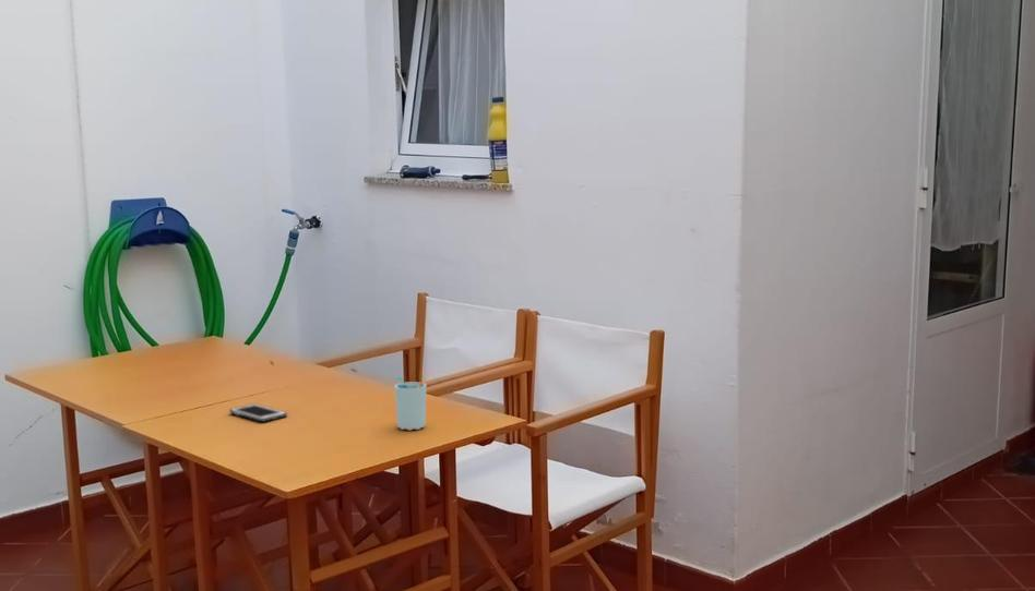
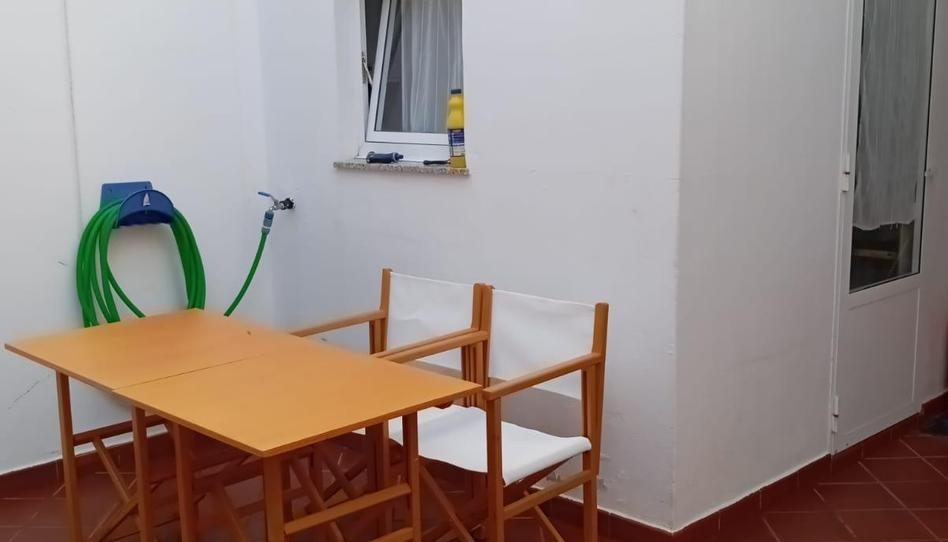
- cell phone (258, 412)
- cup (411, 401)
